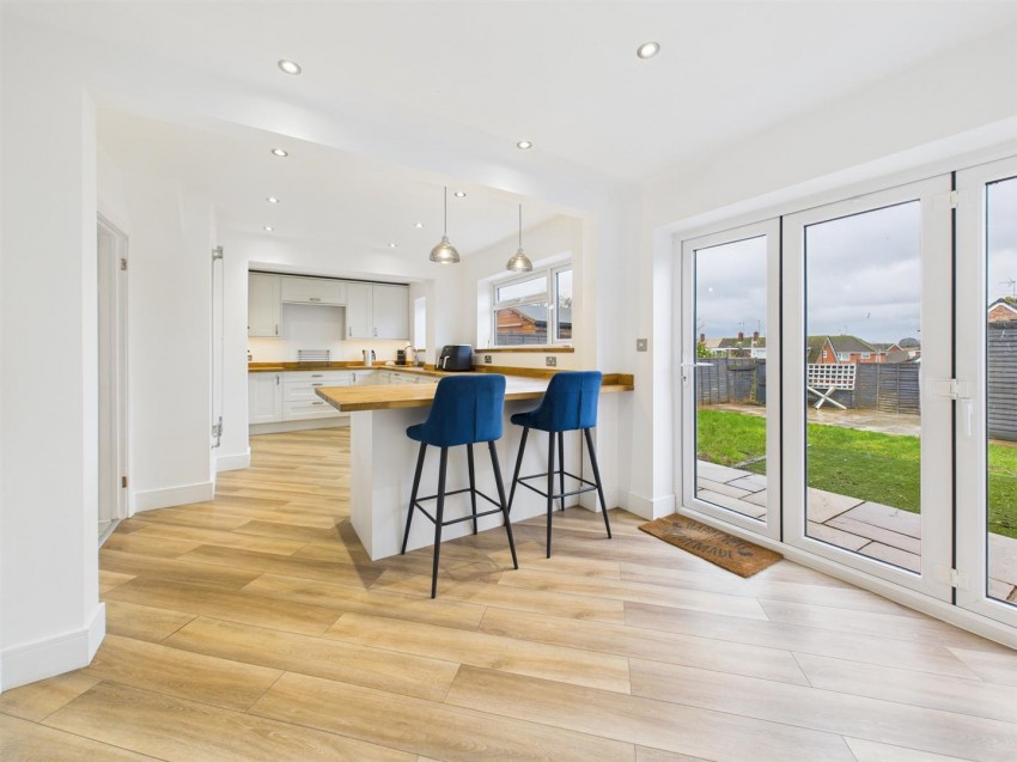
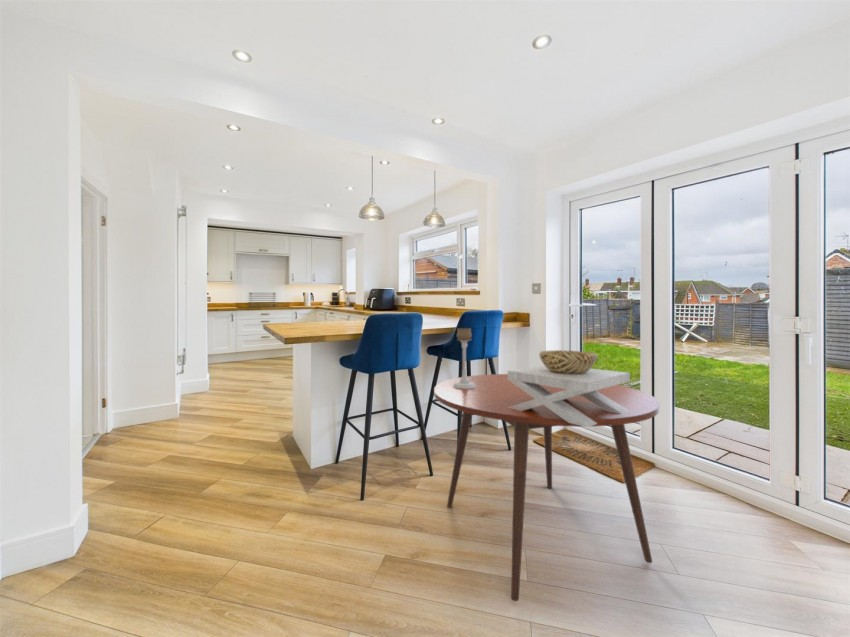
+ dining table (545, 459)
+ candle holder (464, 357)
+ decorative bowl (567, 380)
